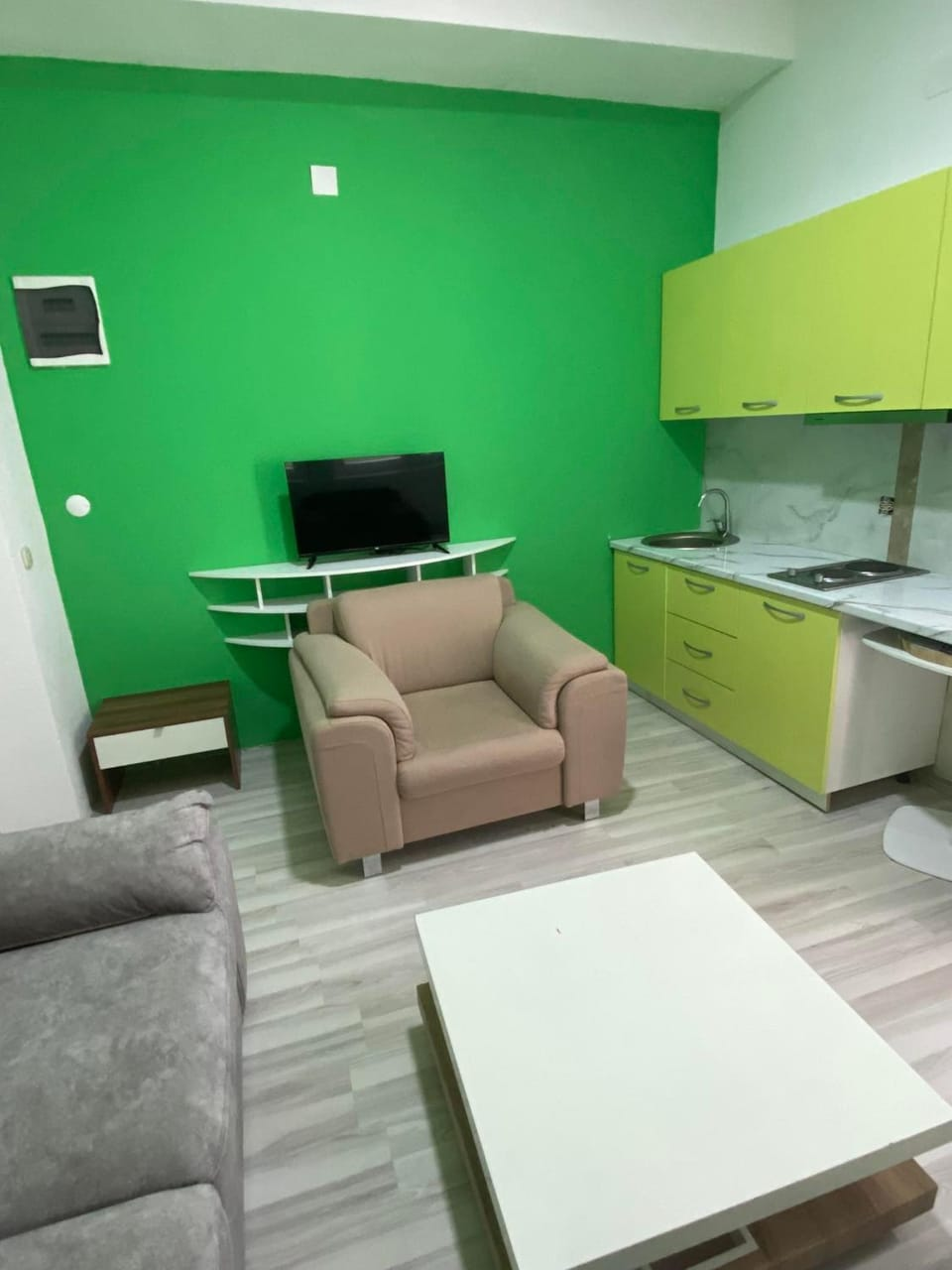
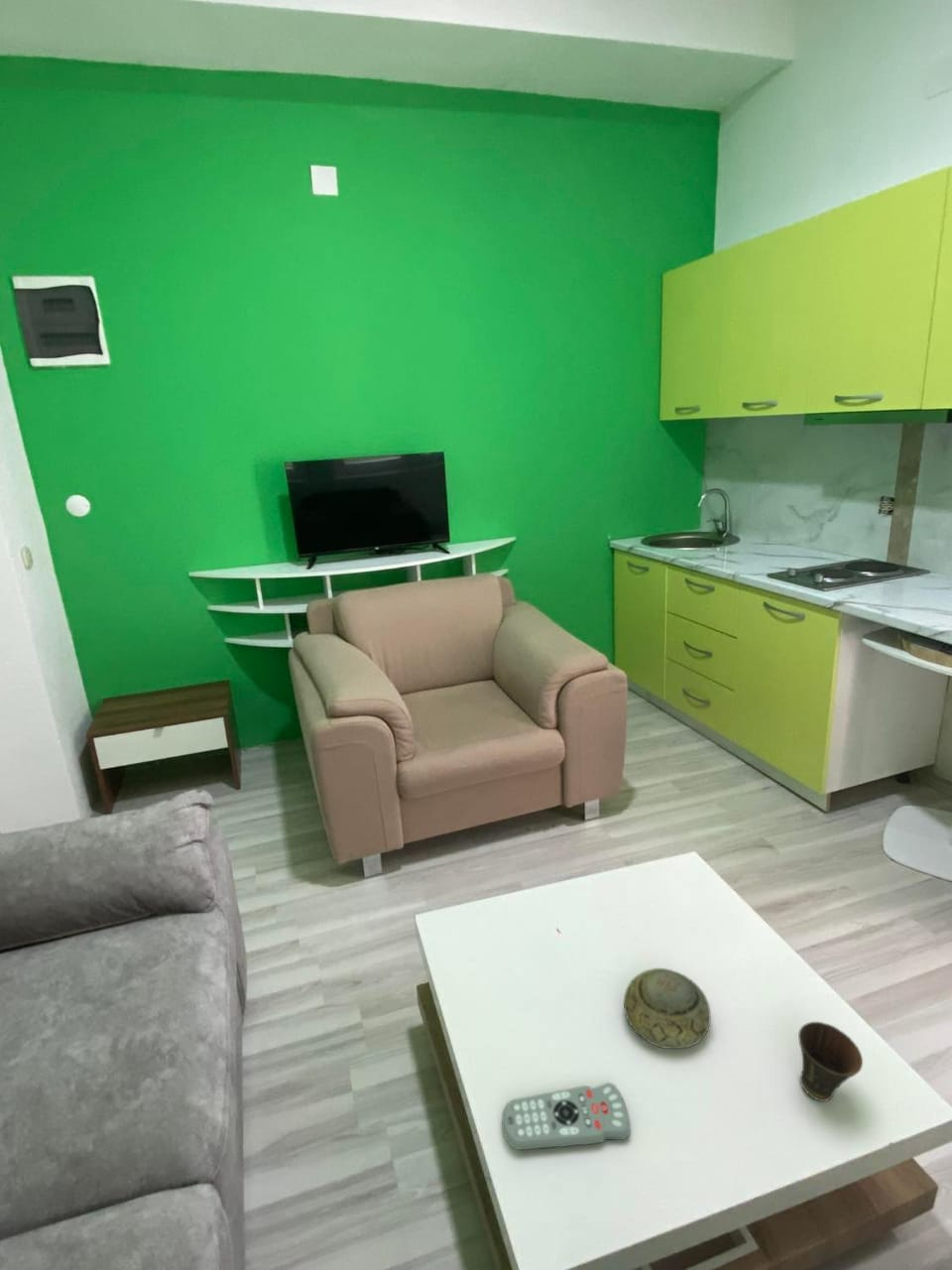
+ bowl (666, 1002)
+ cup (827, 1069)
+ remote control (564, 1117)
